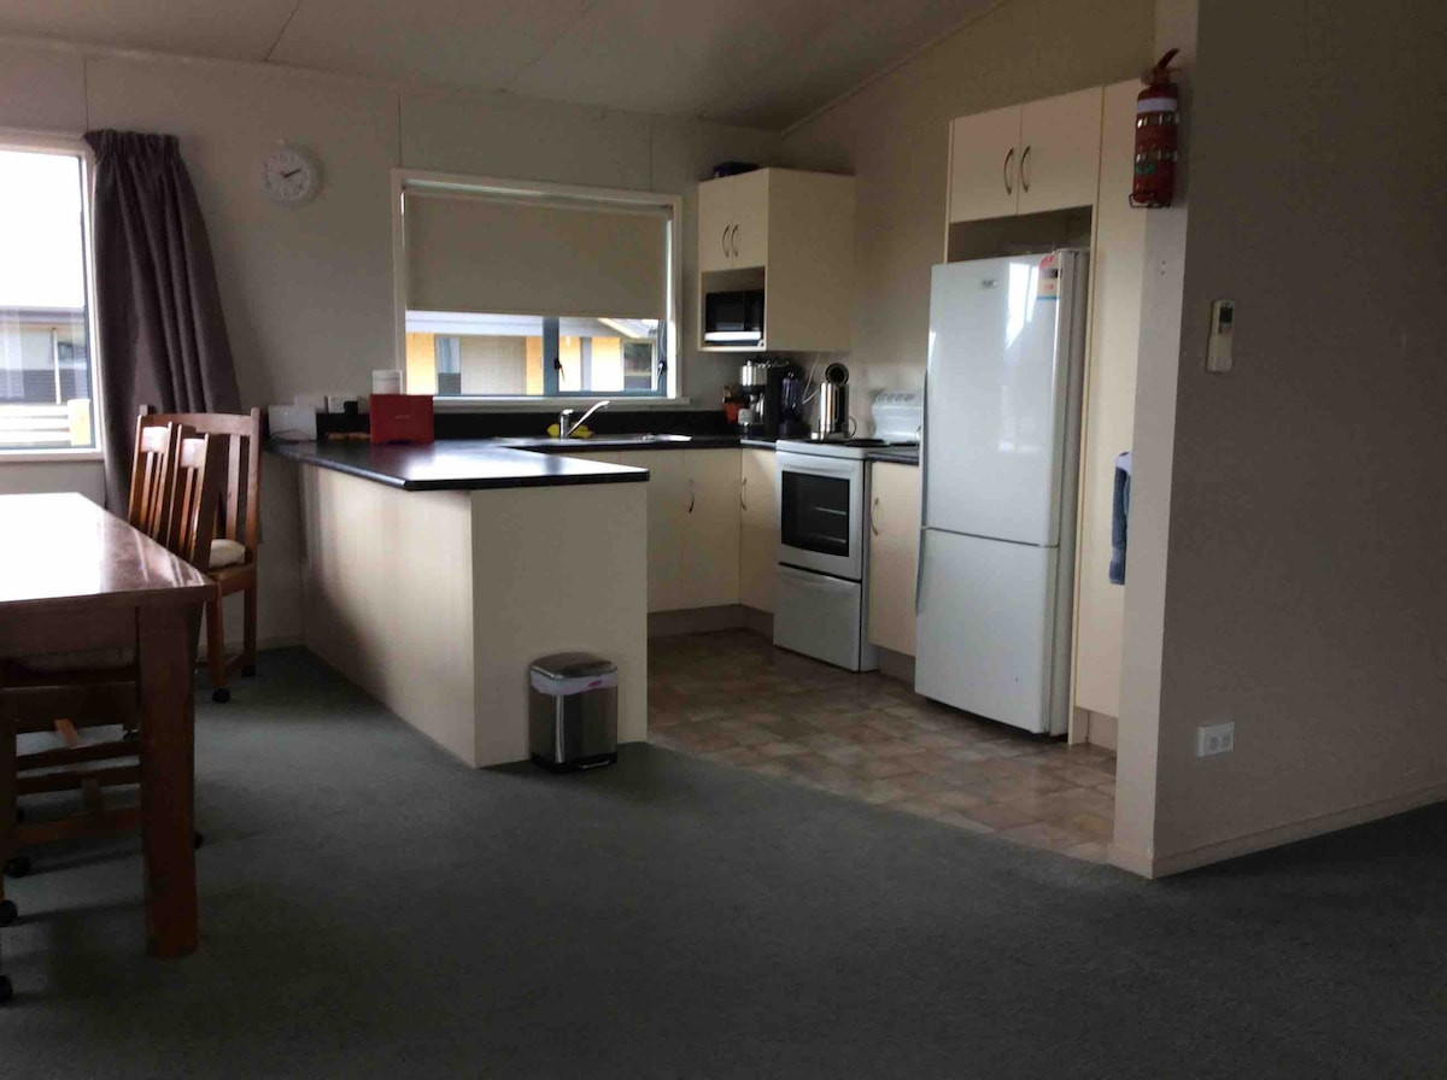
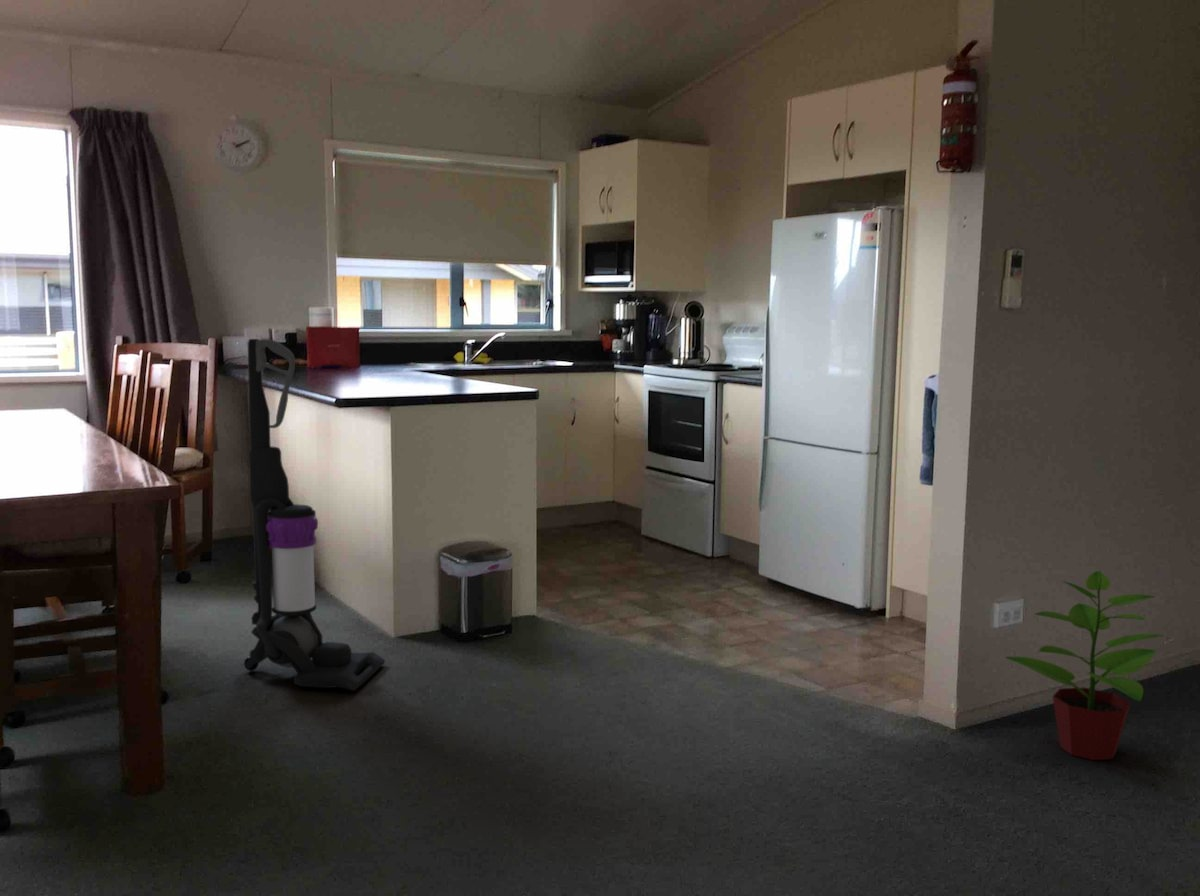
+ potted plant (1097, 659)
+ vacuum cleaner (303, 510)
